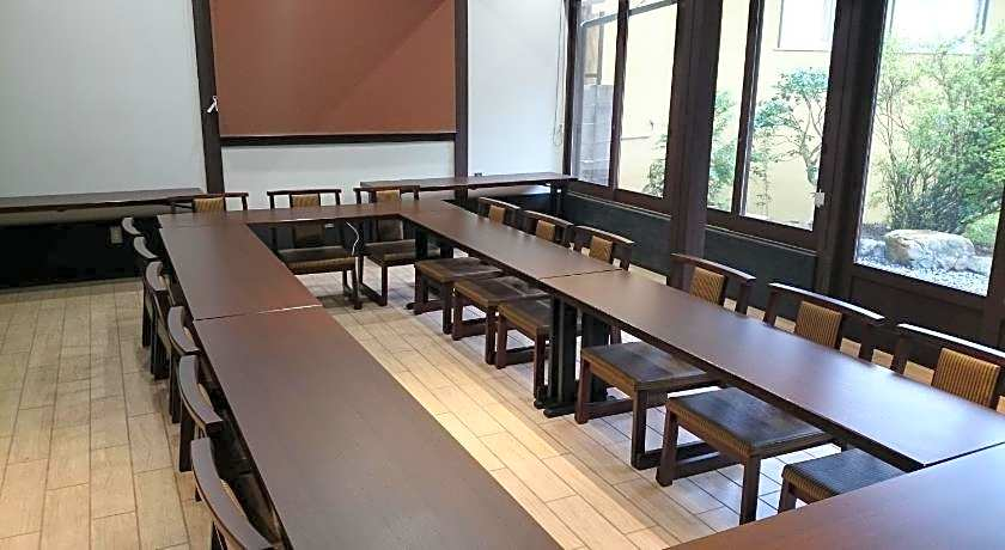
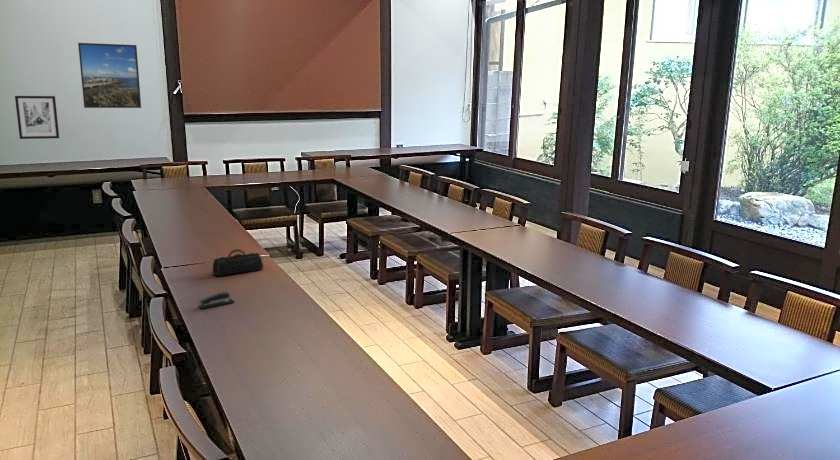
+ stapler (216, 299)
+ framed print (110, 76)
+ pencil case (237, 260)
+ wall art (37, 117)
